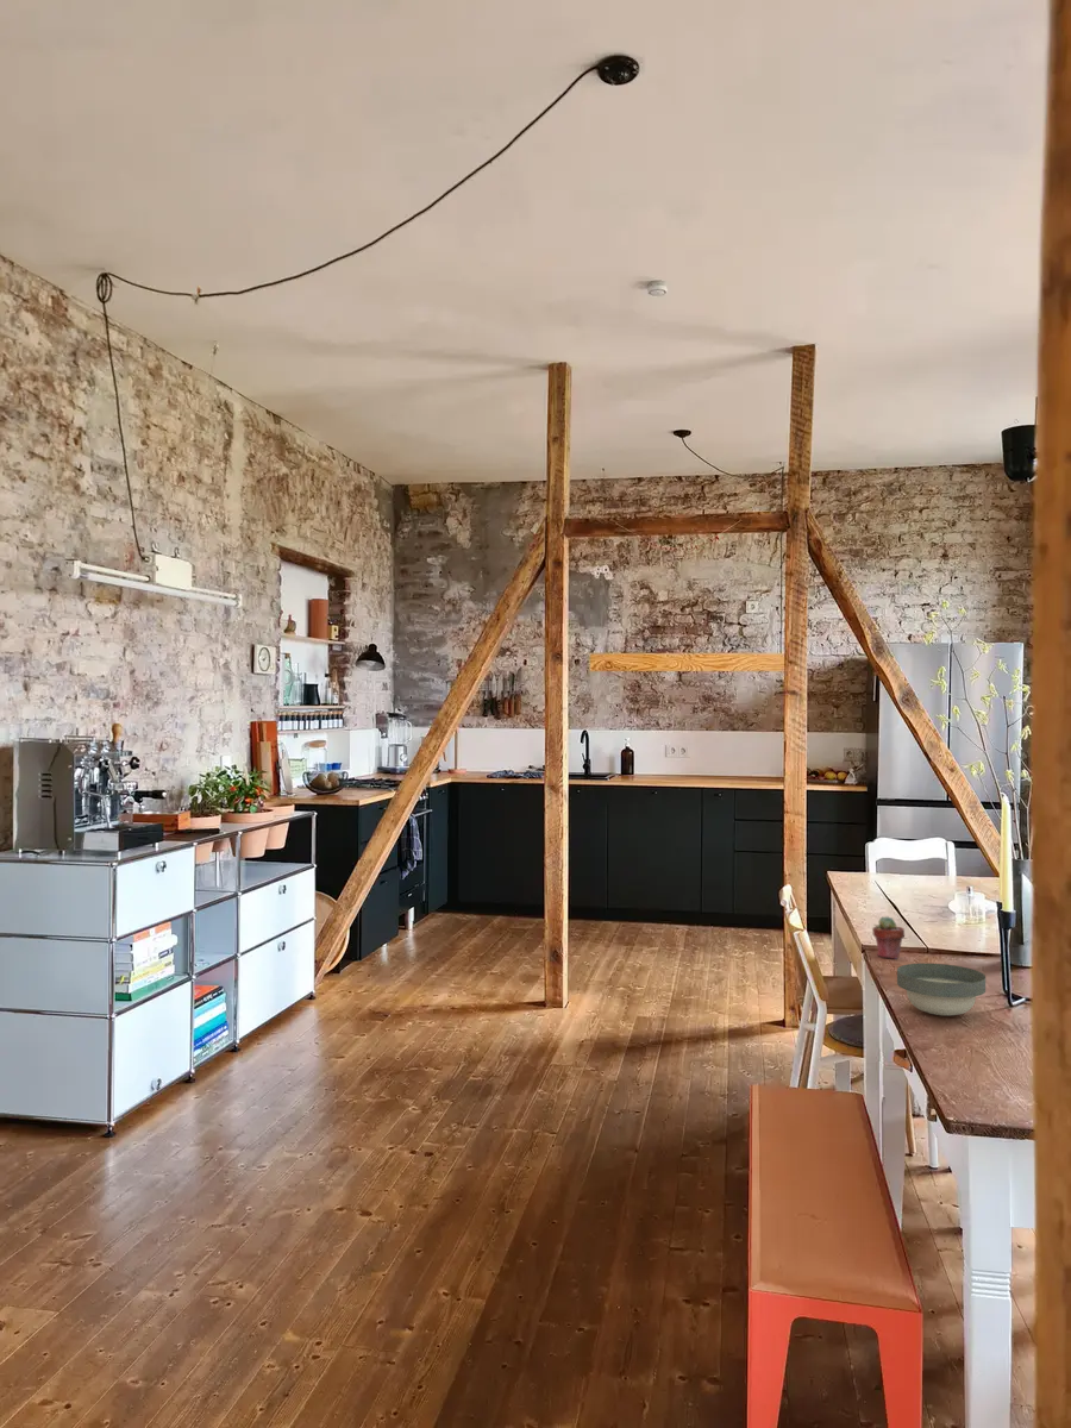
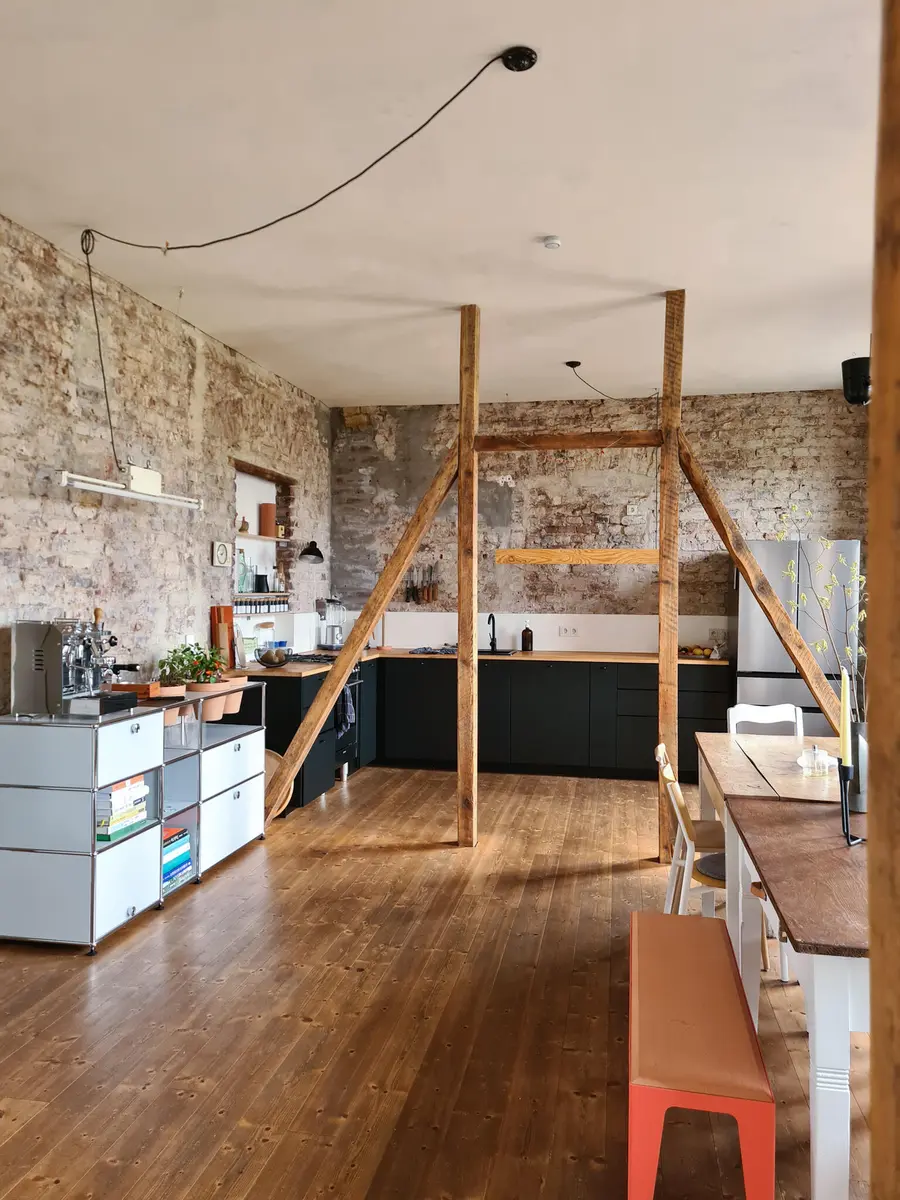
- bowl (940, 992)
- potted succulent (888, 935)
